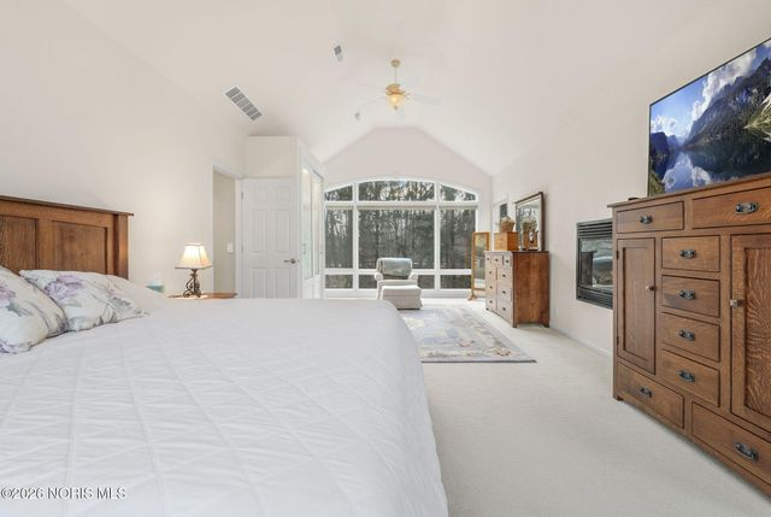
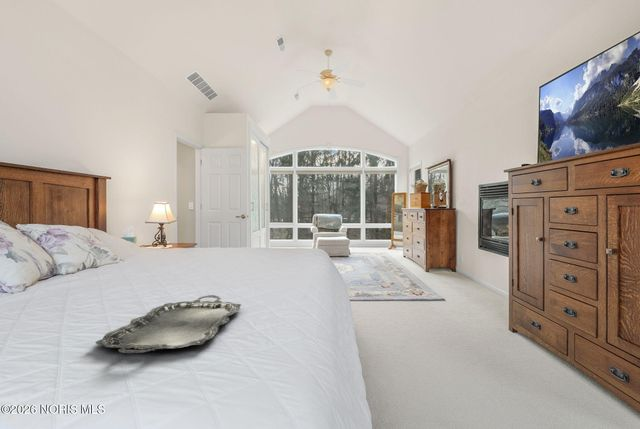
+ serving tray (180, 320)
